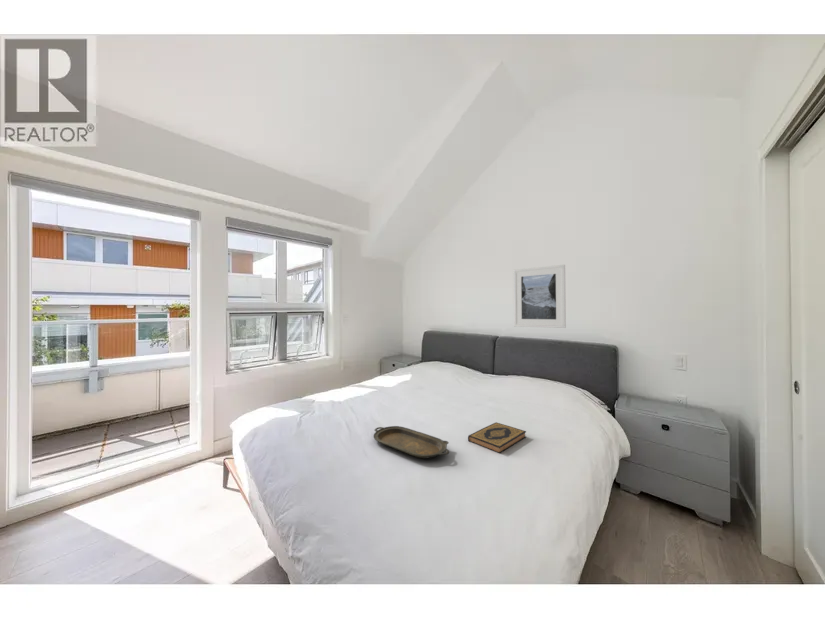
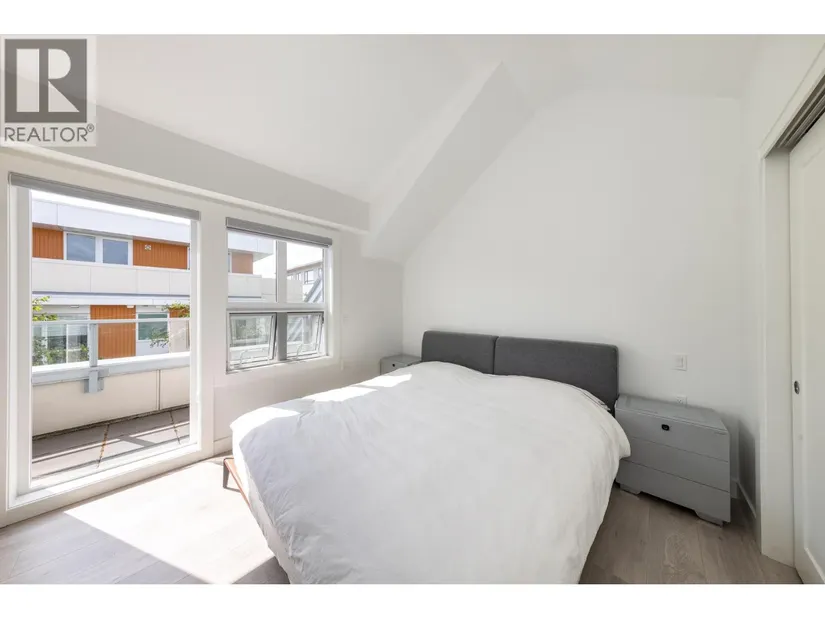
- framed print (538, 297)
- hardback book (497, 436)
- serving tray (408, 442)
